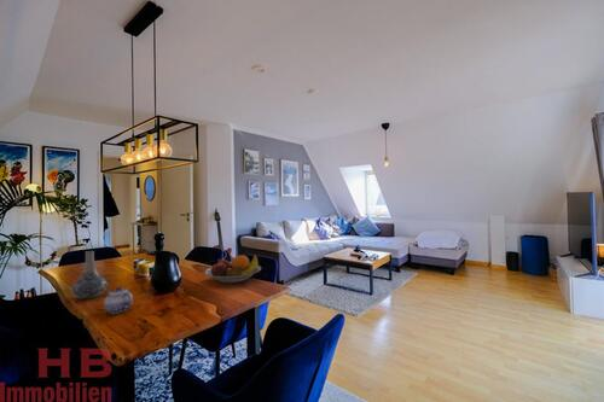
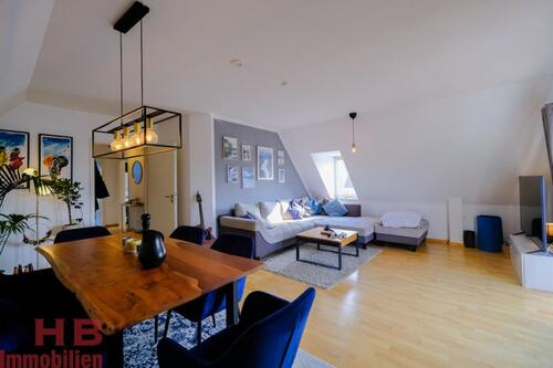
- decorative vase (89, 273)
- teapot (118, 298)
- fruit bowl (233, 267)
